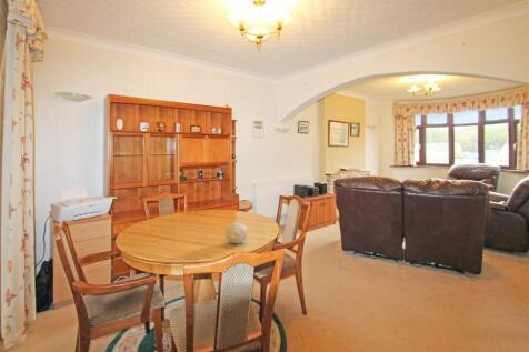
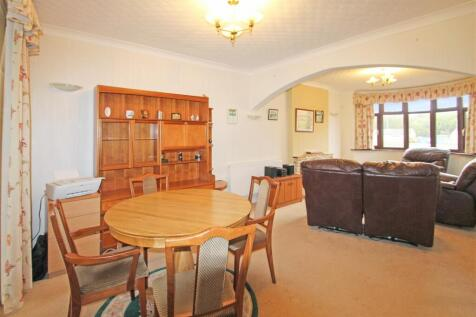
- decorative ball (236, 232)
